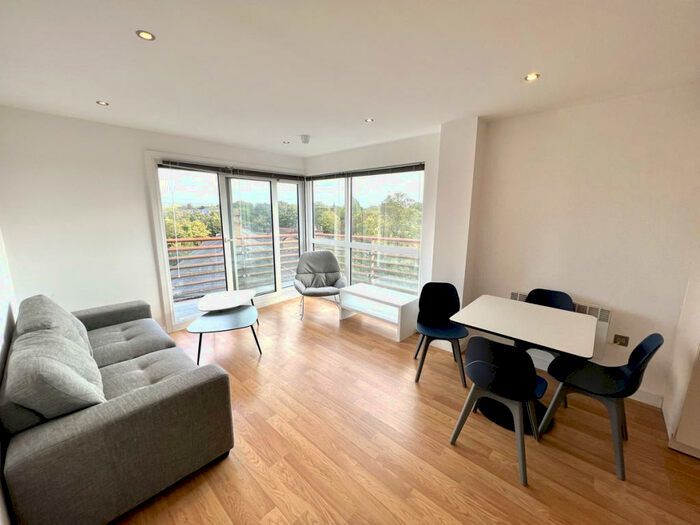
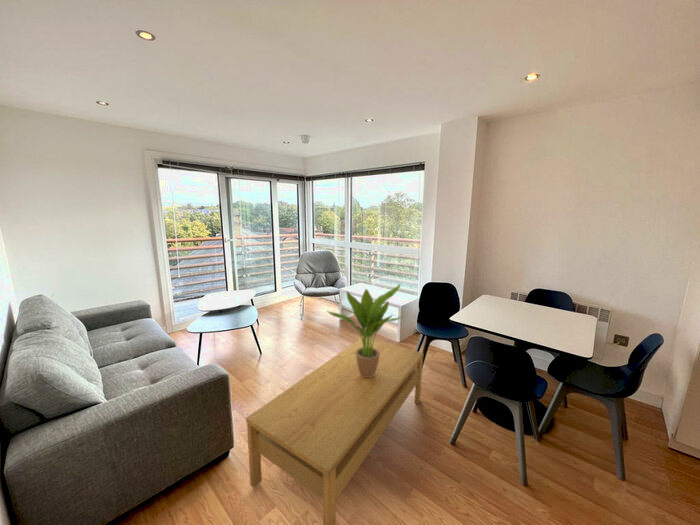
+ coffee table (351, 407)
+ potted plant (367, 328)
